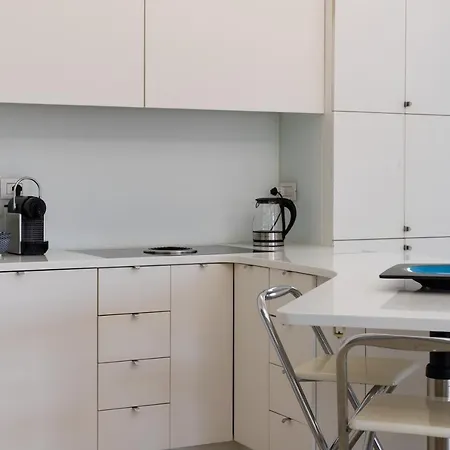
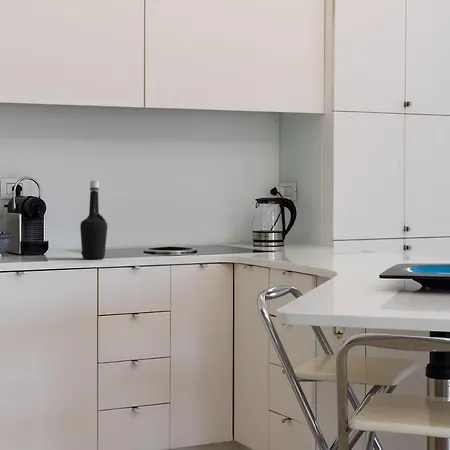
+ bottle (93, 219)
